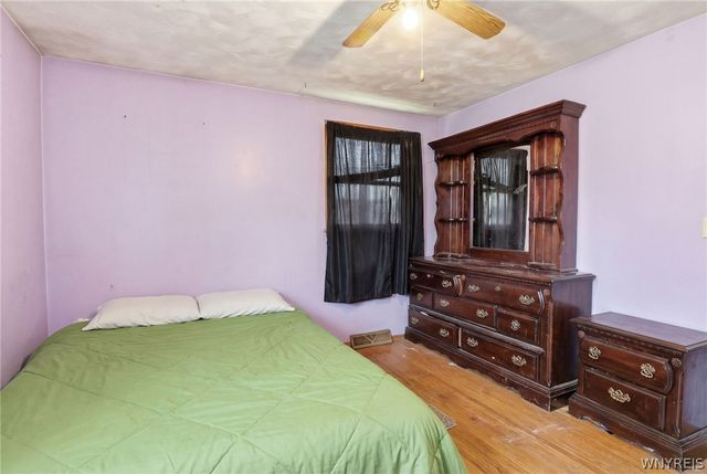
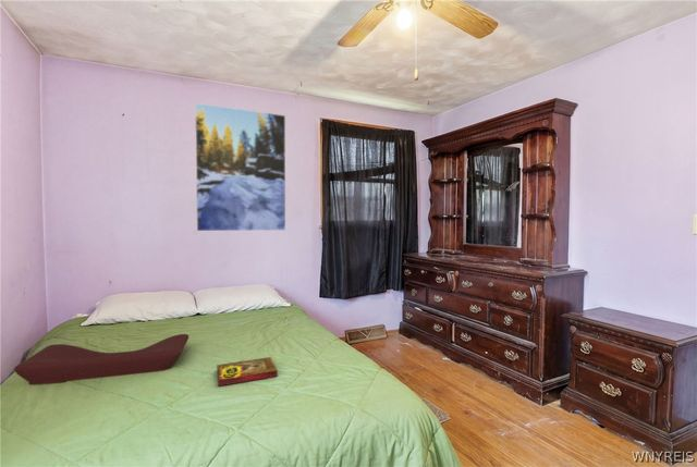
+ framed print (243, 170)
+ book (246, 370)
+ cushion (112, 356)
